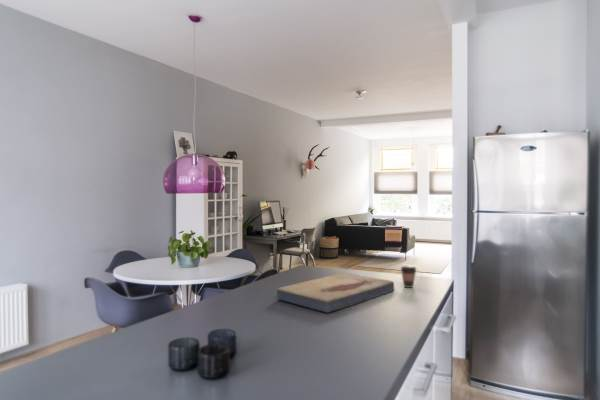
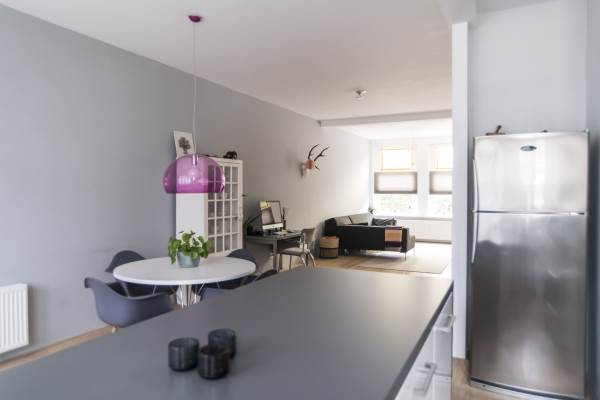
- fish fossil (337, 289)
- coffee cup (408, 276)
